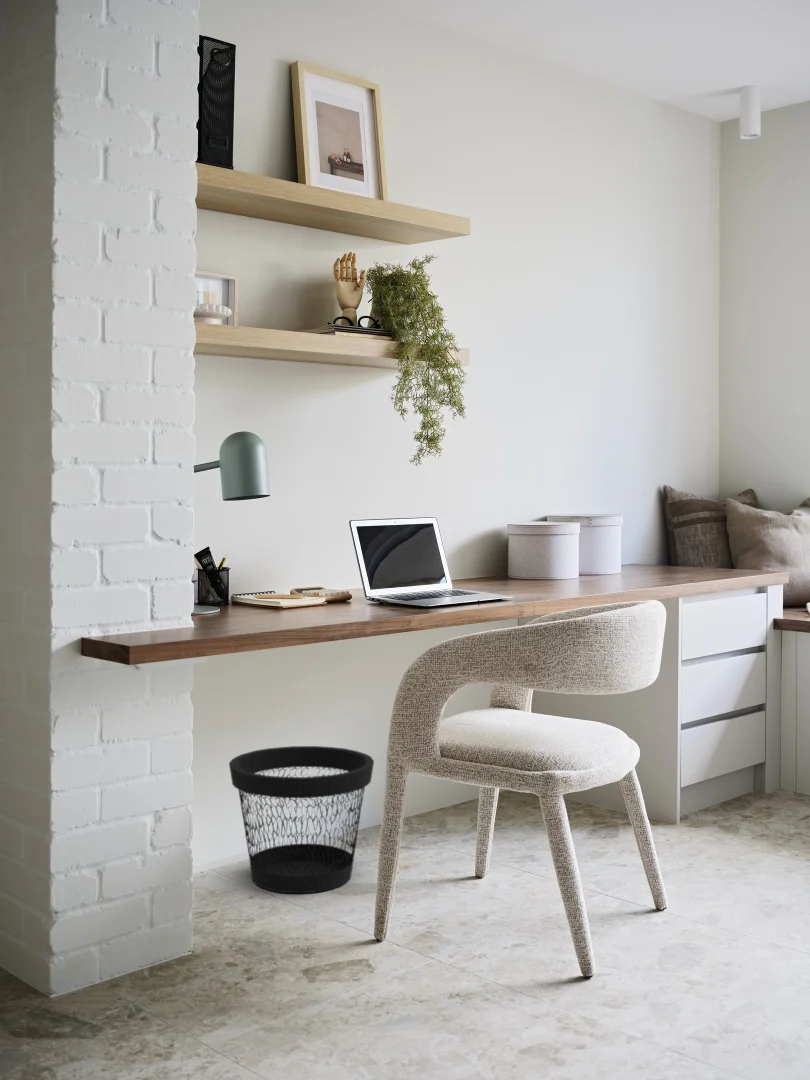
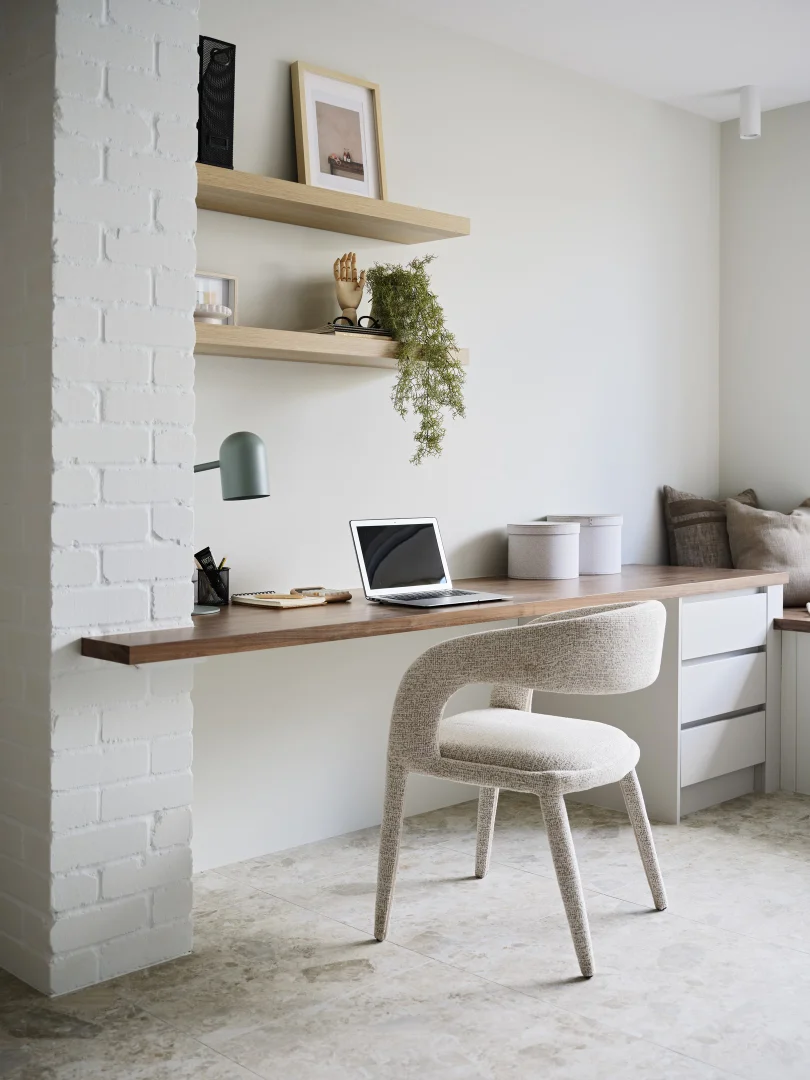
- wastebasket (301, 818)
